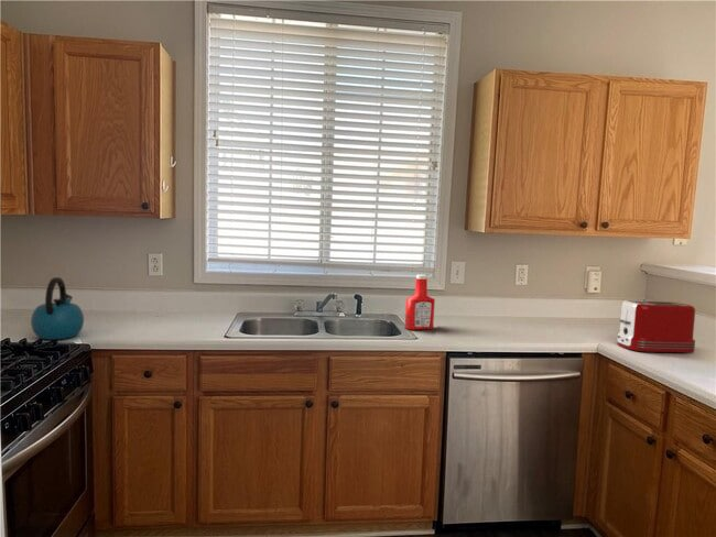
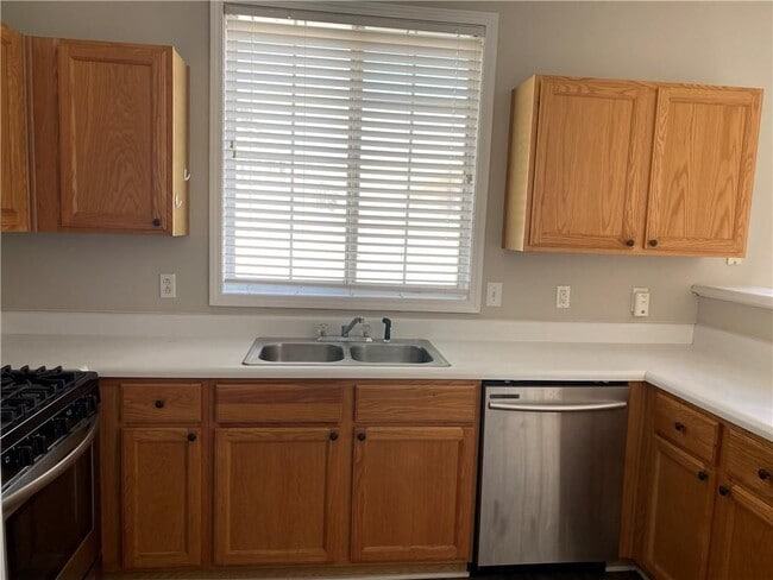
- toaster (657, 325)
- kettle (58, 306)
- soap bottle (420, 302)
